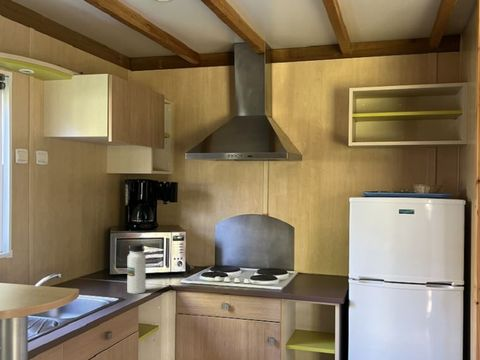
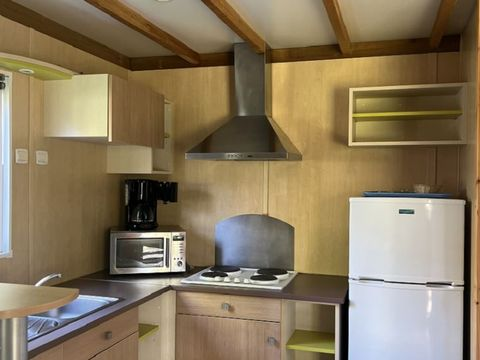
- water bottle (136, 268)
